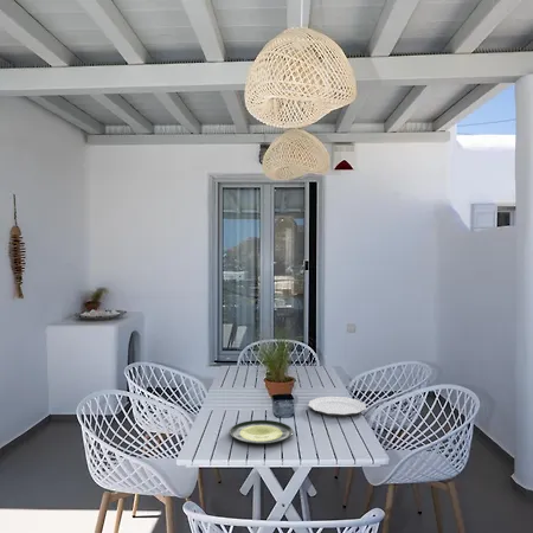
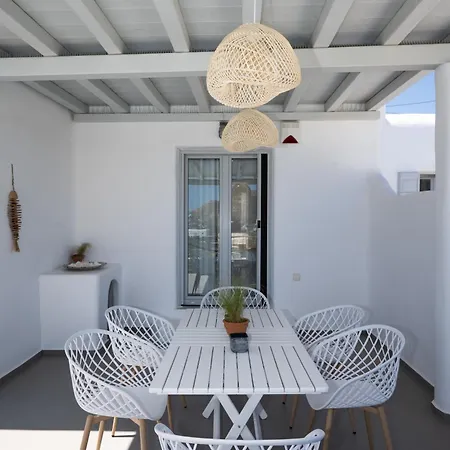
- plate (261, 432)
- plate (336, 406)
